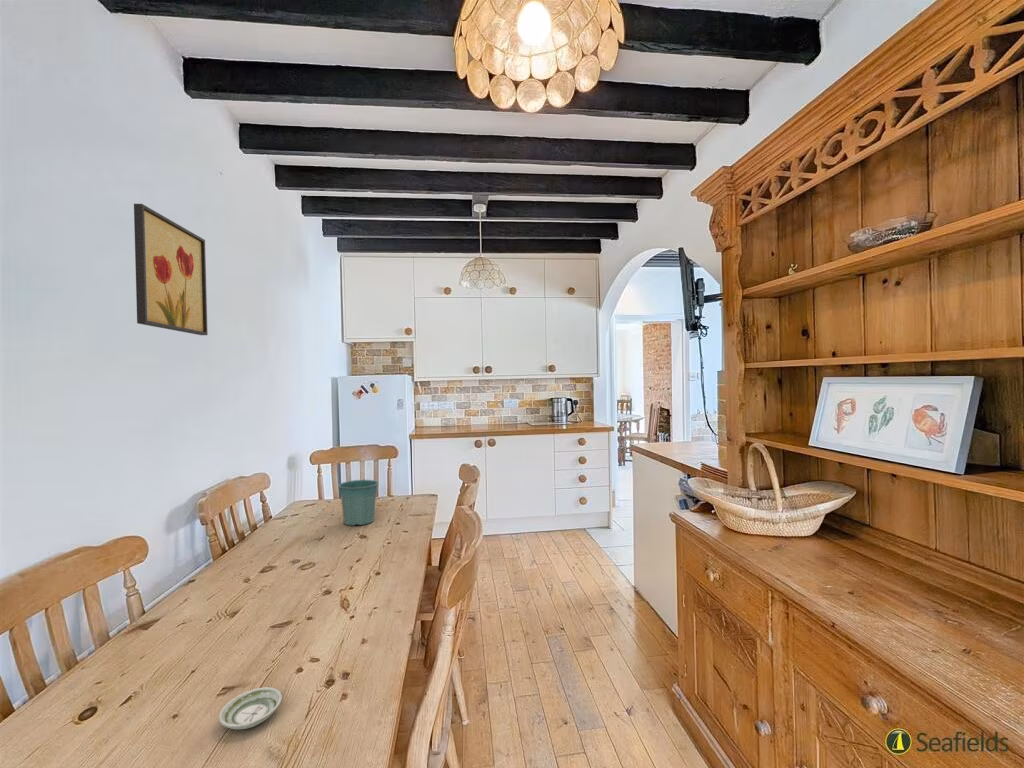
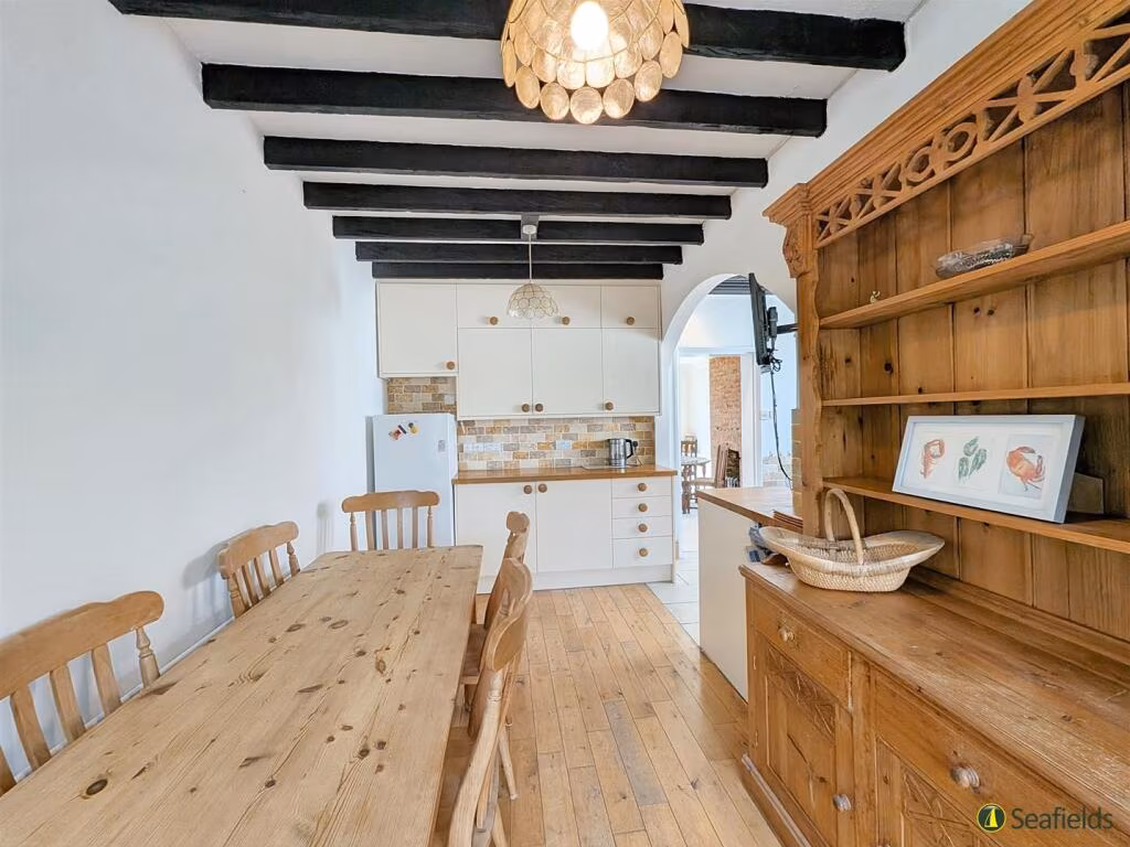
- saucer (251, 711)
- wall art (172, 276)
- flower pot (359, 502)
